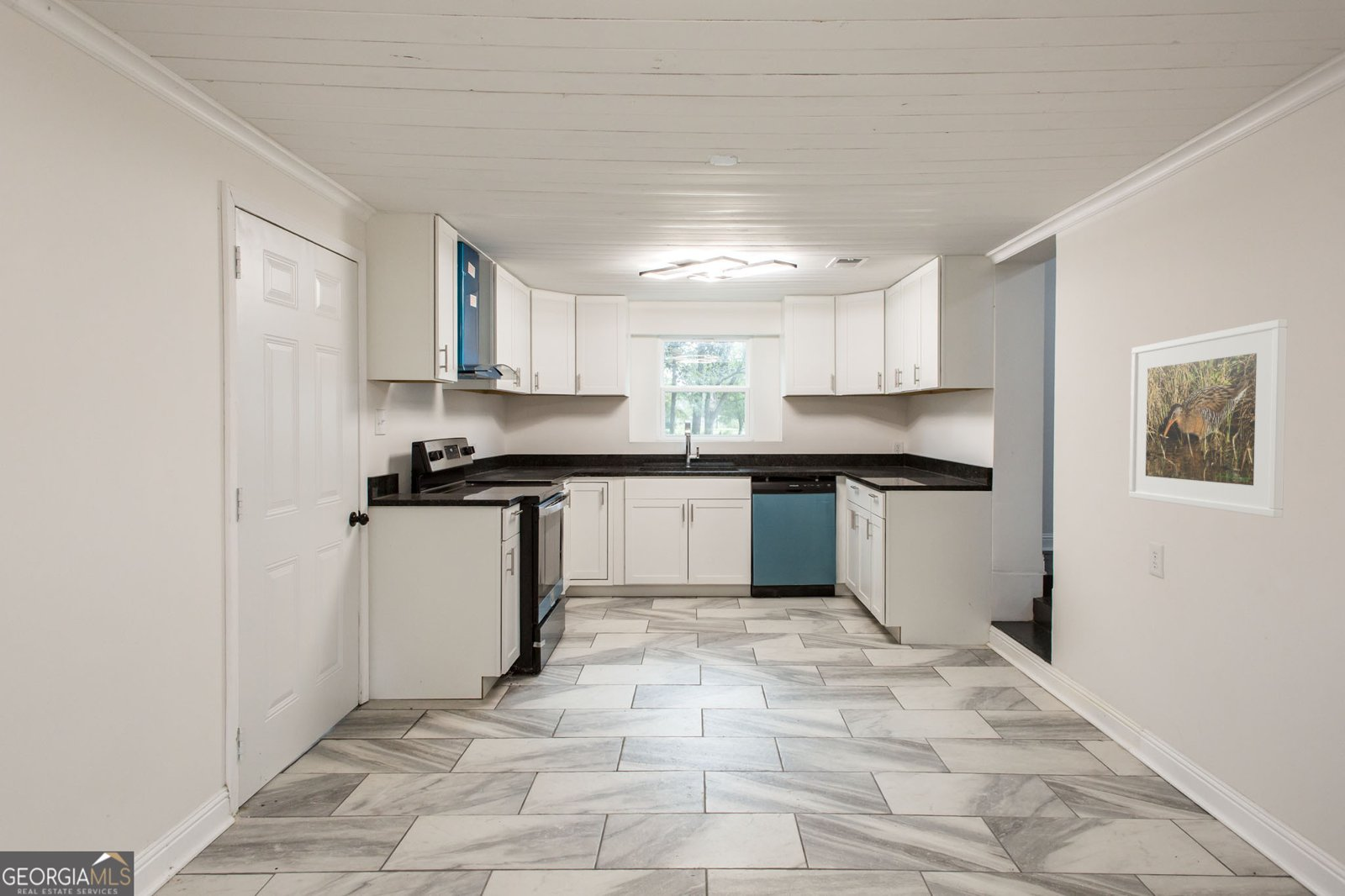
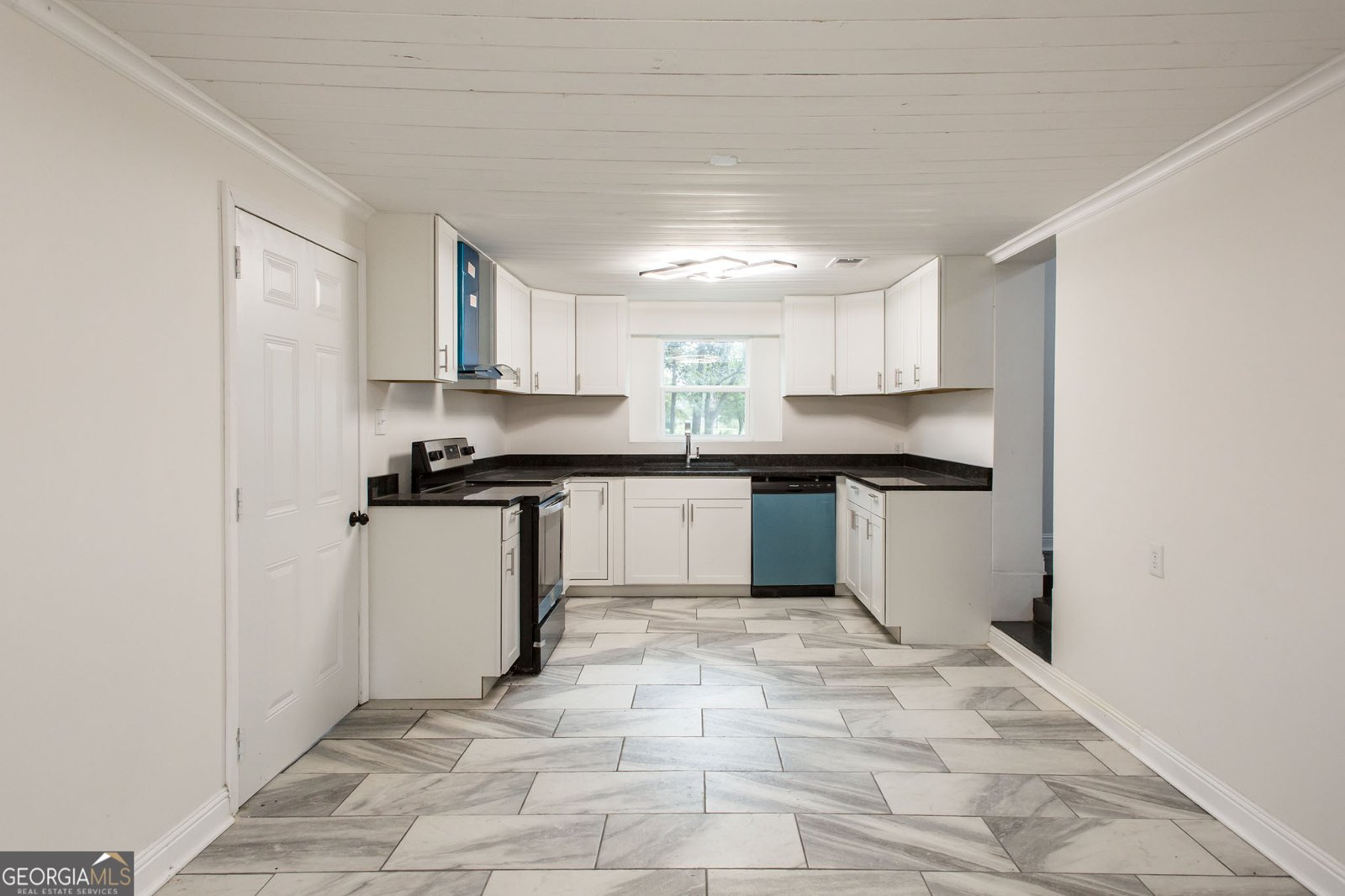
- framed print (1196, 420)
